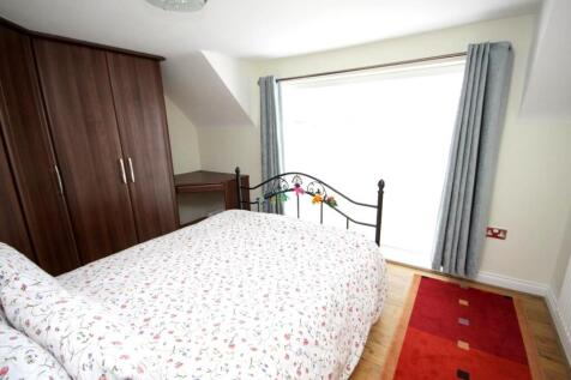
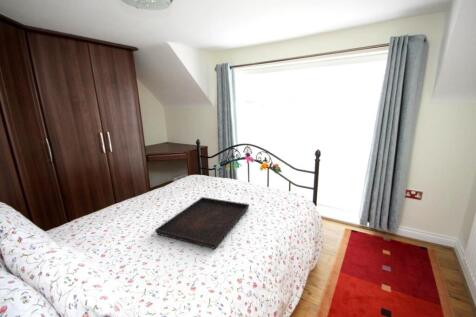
+ serving tray (207, 217)
